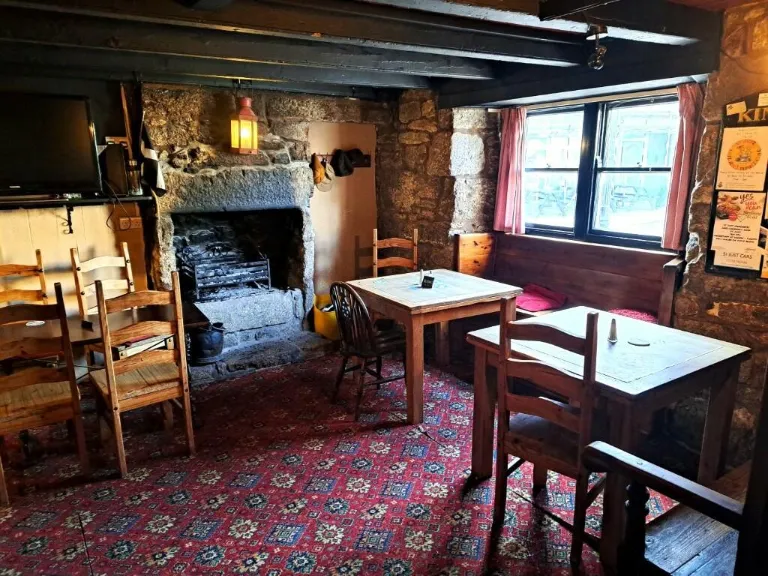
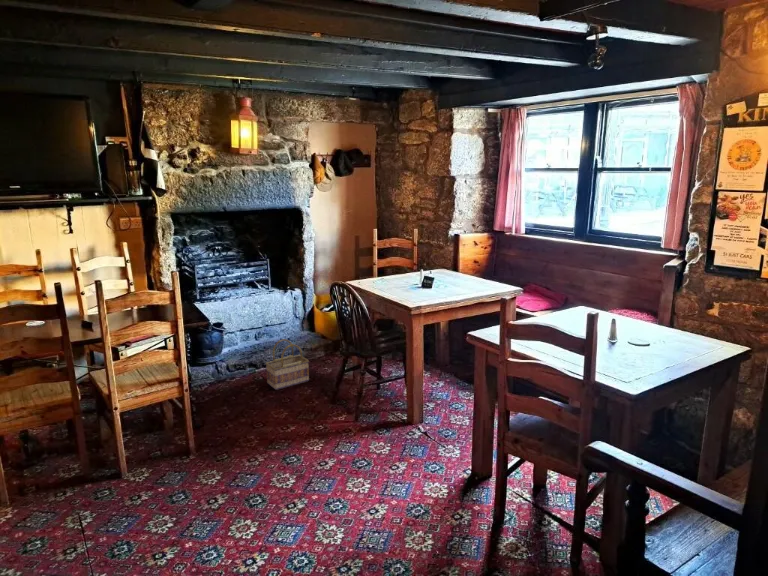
+ basket (287, 362)
